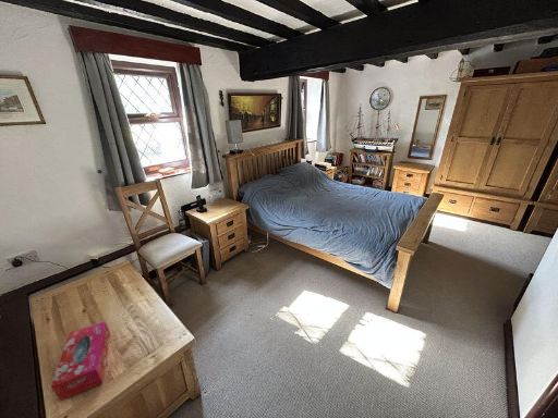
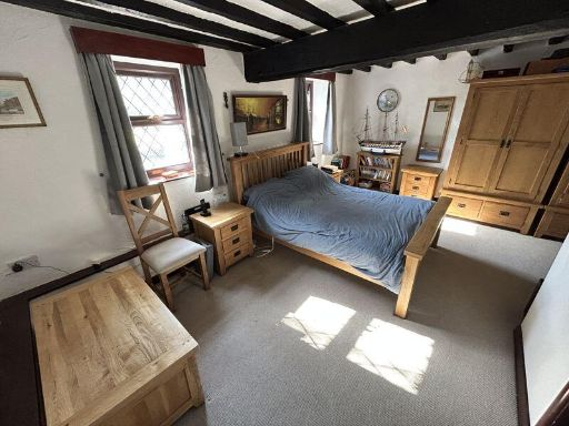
- tissue box (85, 356)
